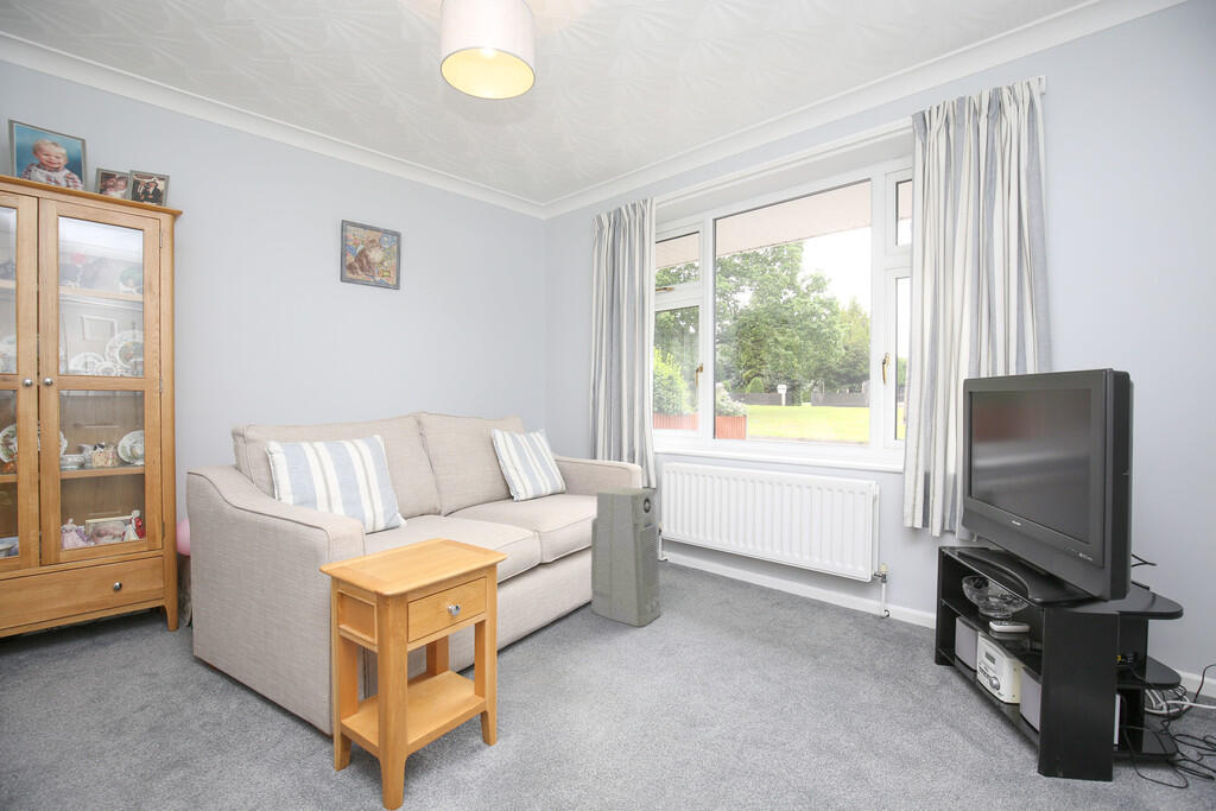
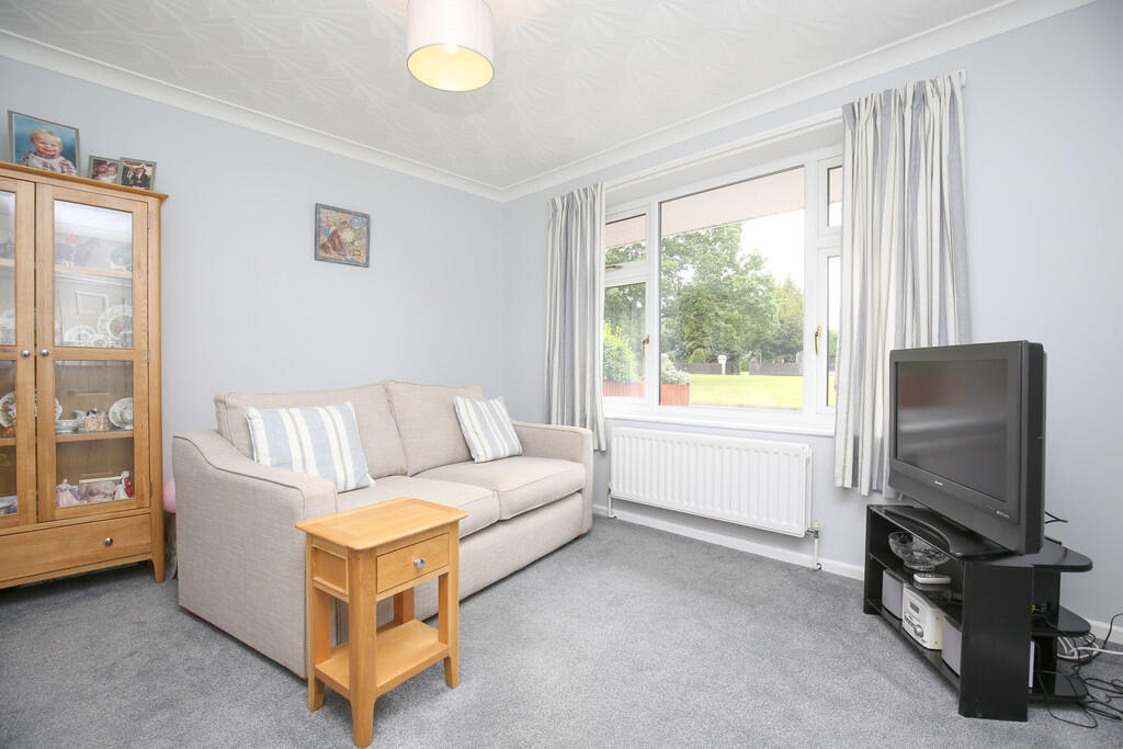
- air purifier (623, 551)
